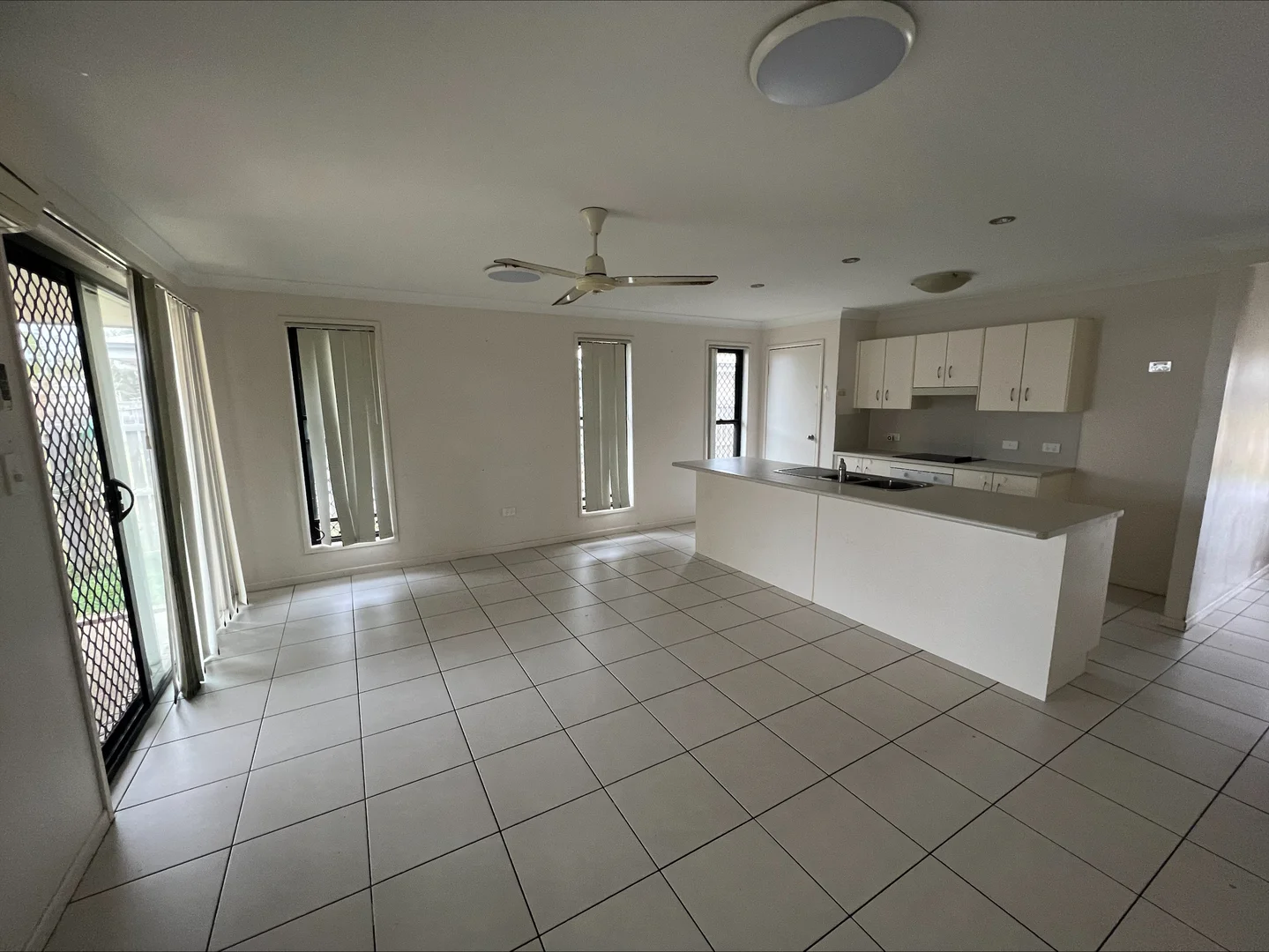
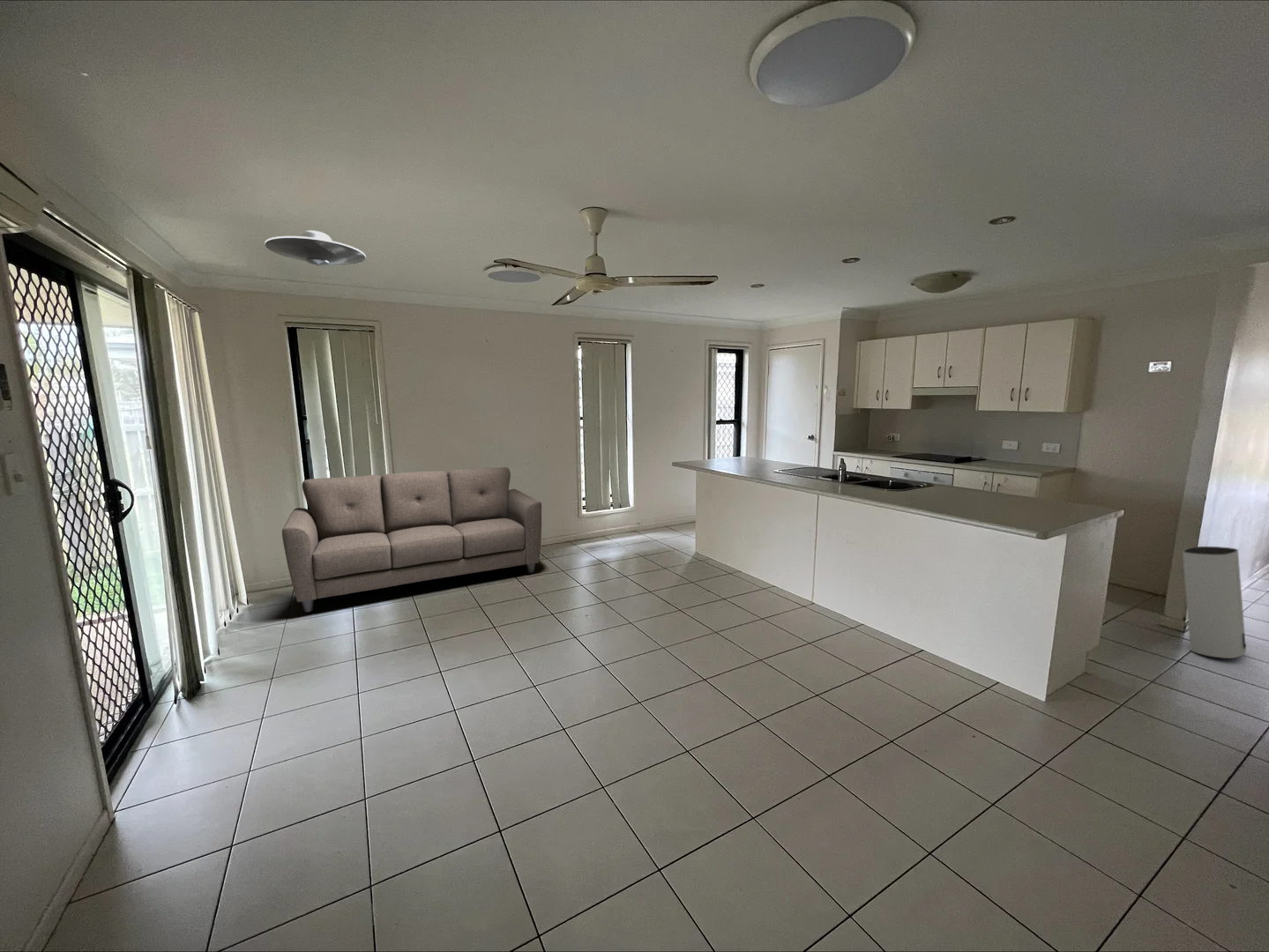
+ ceiling light (317, 249)
+ sofa (422, 527)
+ air purifier (1214, 599)
